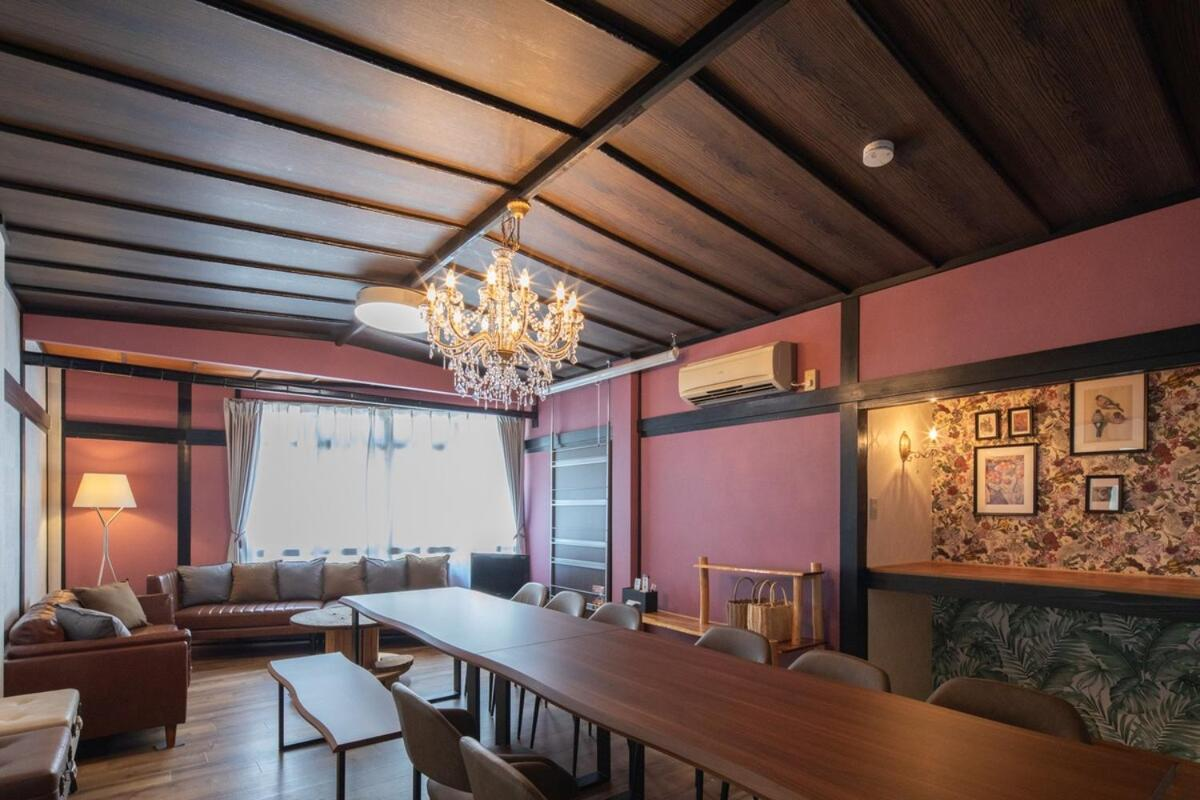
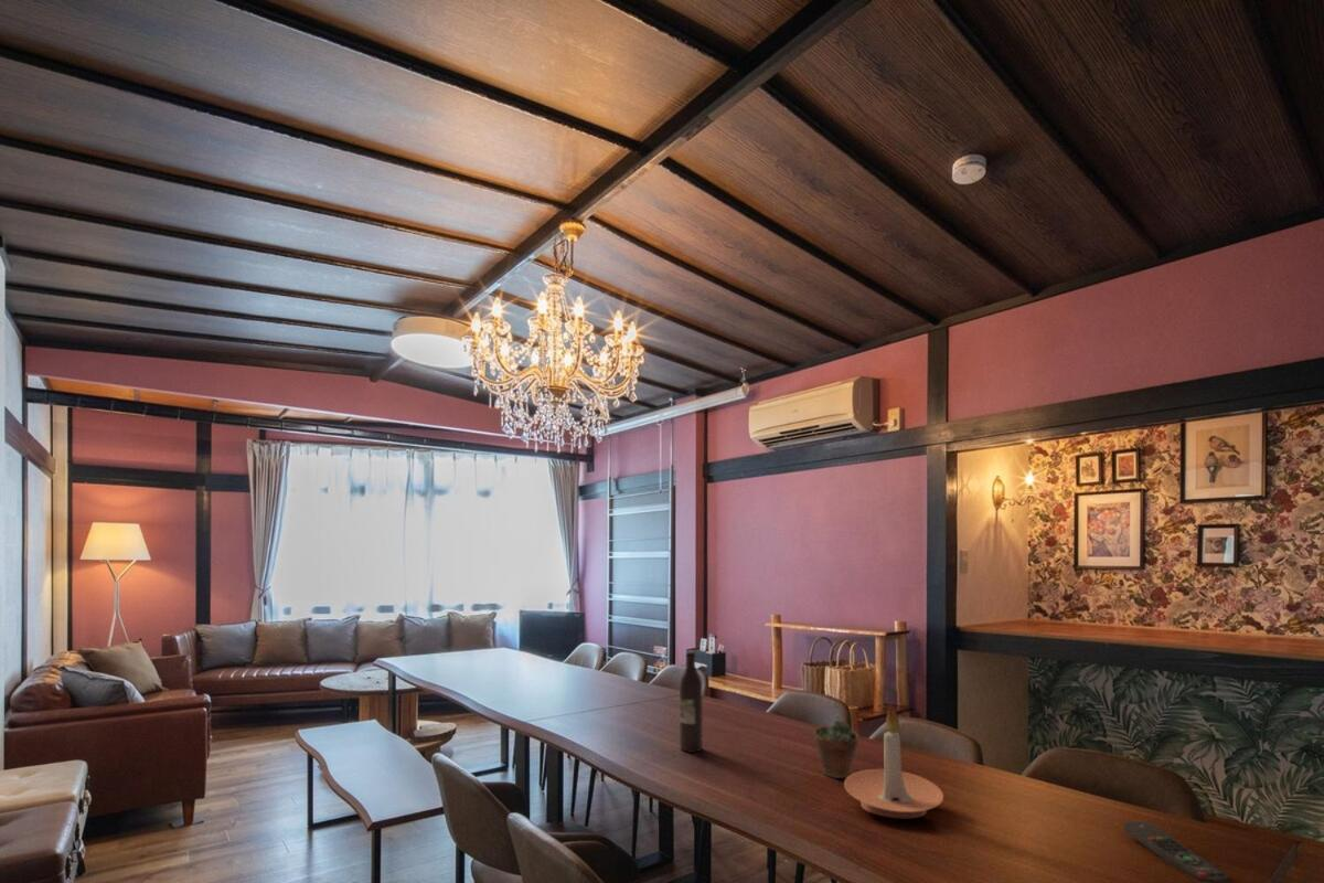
+ wine bottle (691, 700)
+ candle holder (891, 755)
+ remote control (1173, 851)
+ succulent plant (836, 737)
